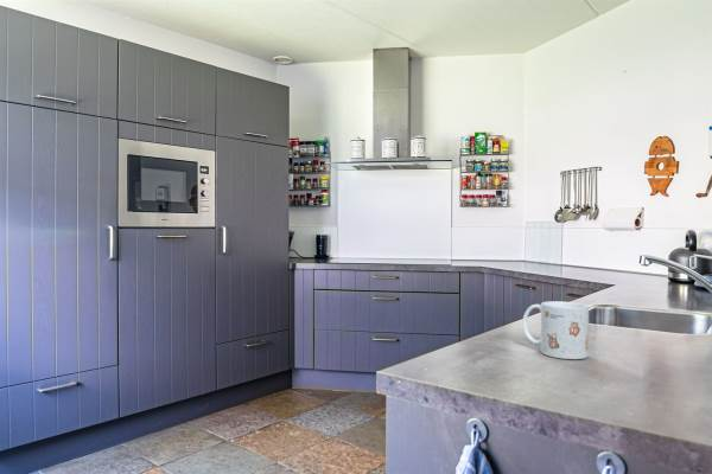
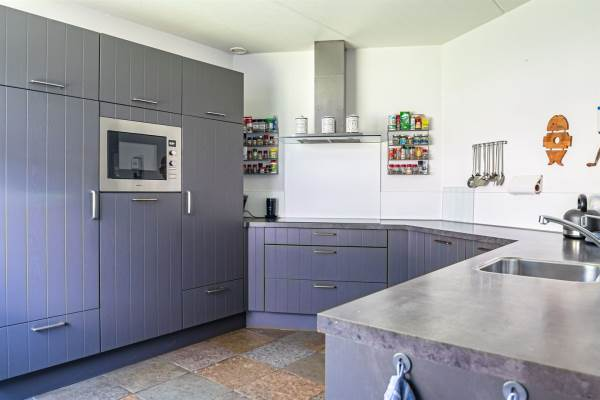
- mug (553, 327)
